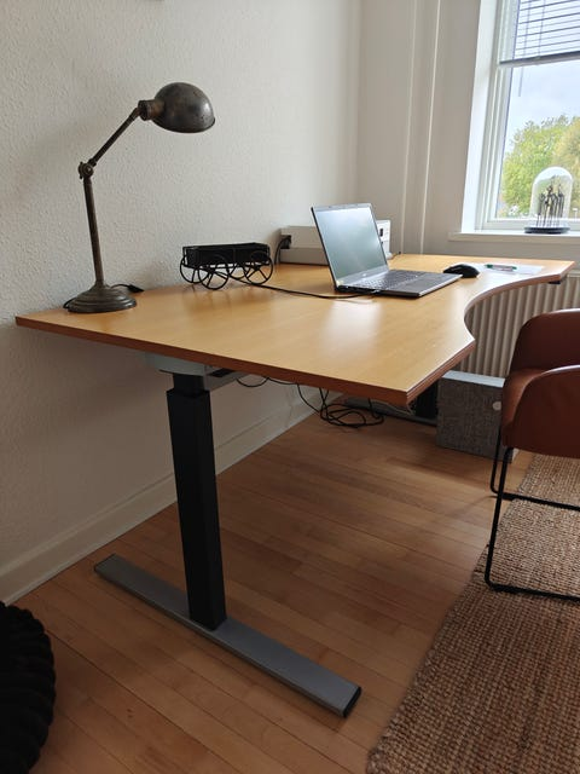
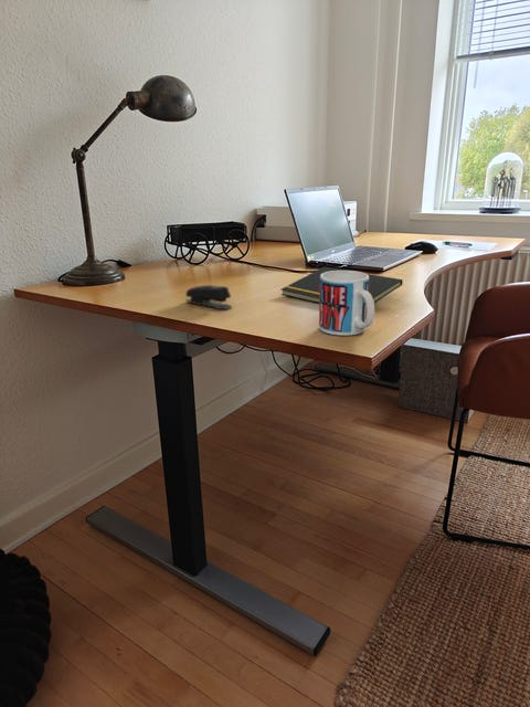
+ stapler (206, 294)
+ notepad (339, 270)
+ mug (350, 303)
